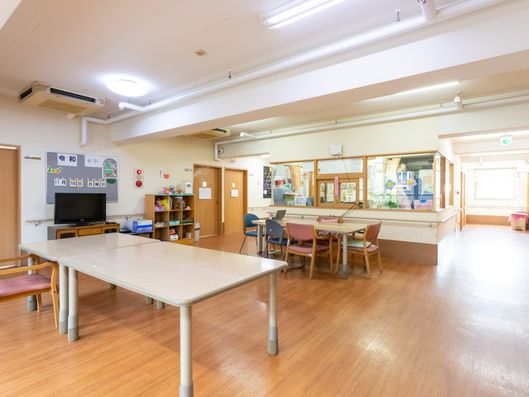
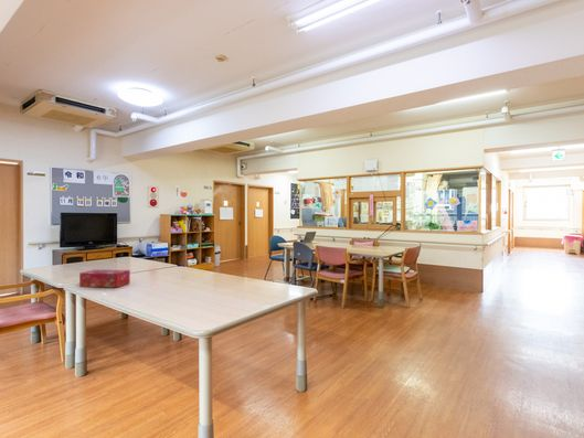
+ tissue box (105, 278)
